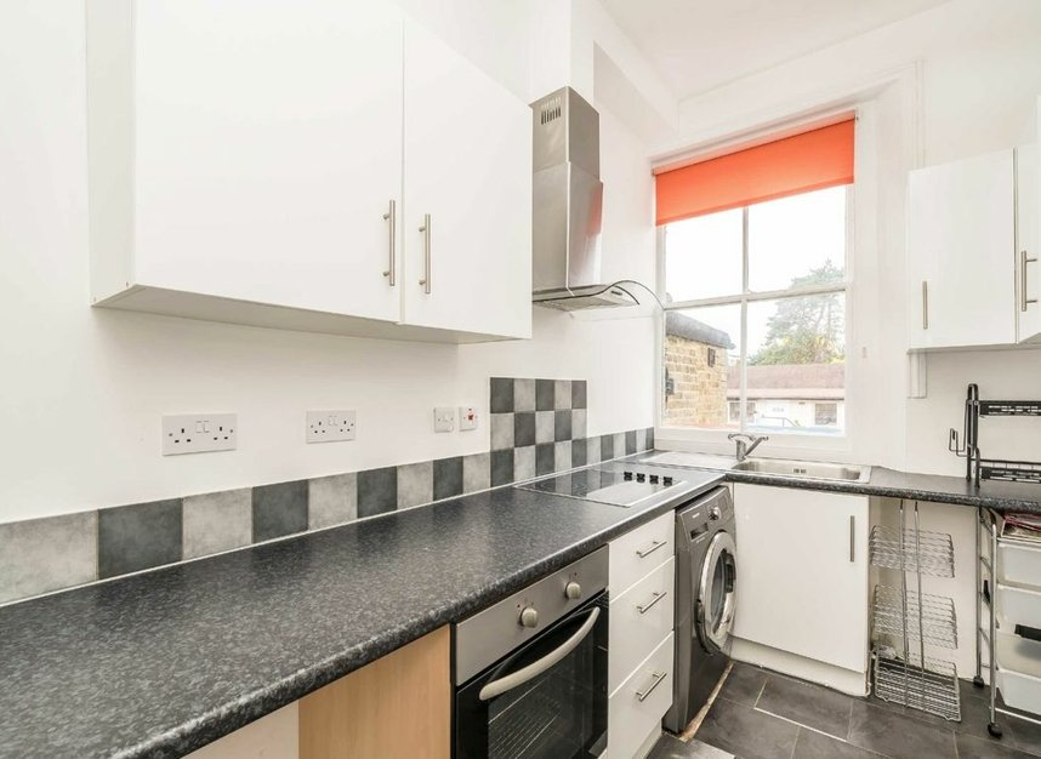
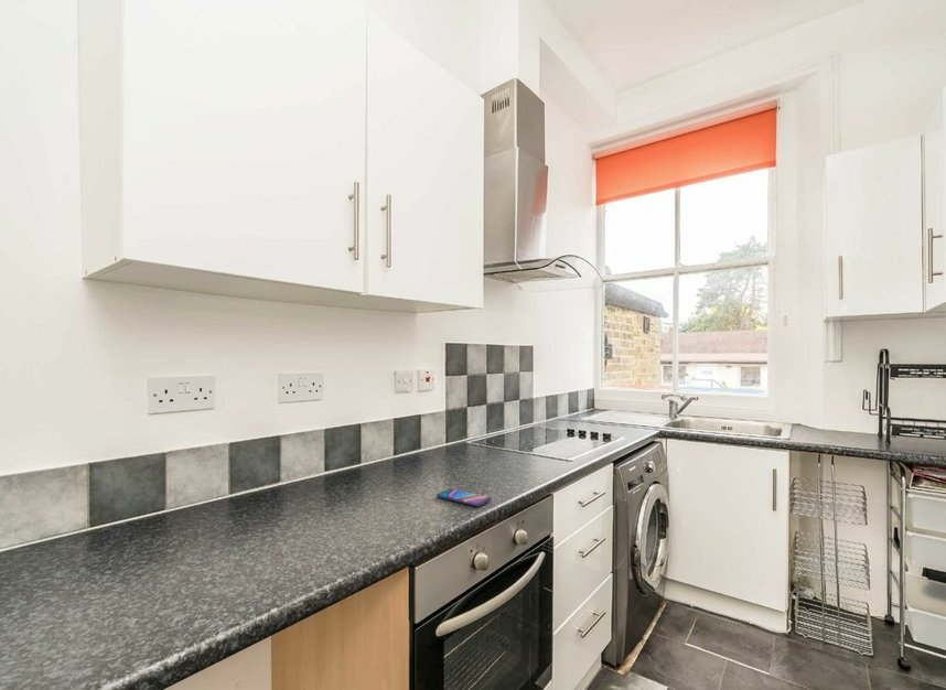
+ smartphone (463, 497)
